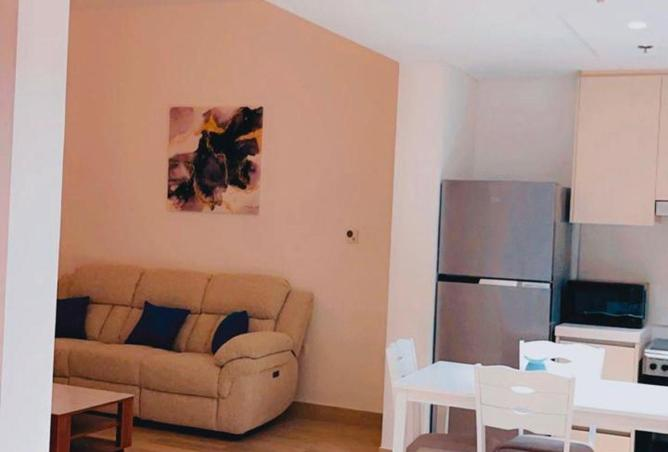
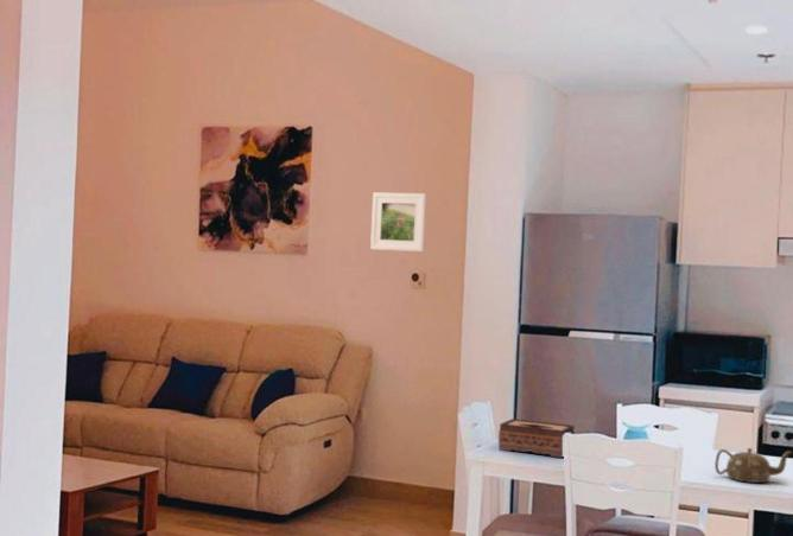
+ teapot (753, 464)
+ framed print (398, 222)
+ tissue box (537, 438)
